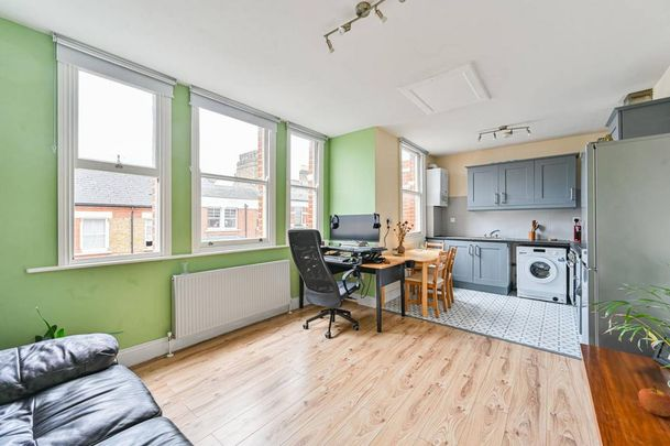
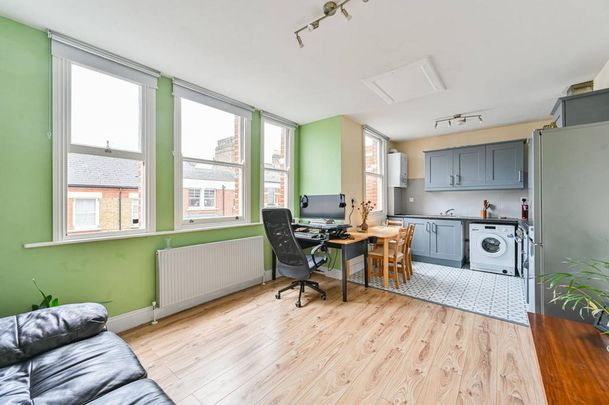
- apple (656, 399)
